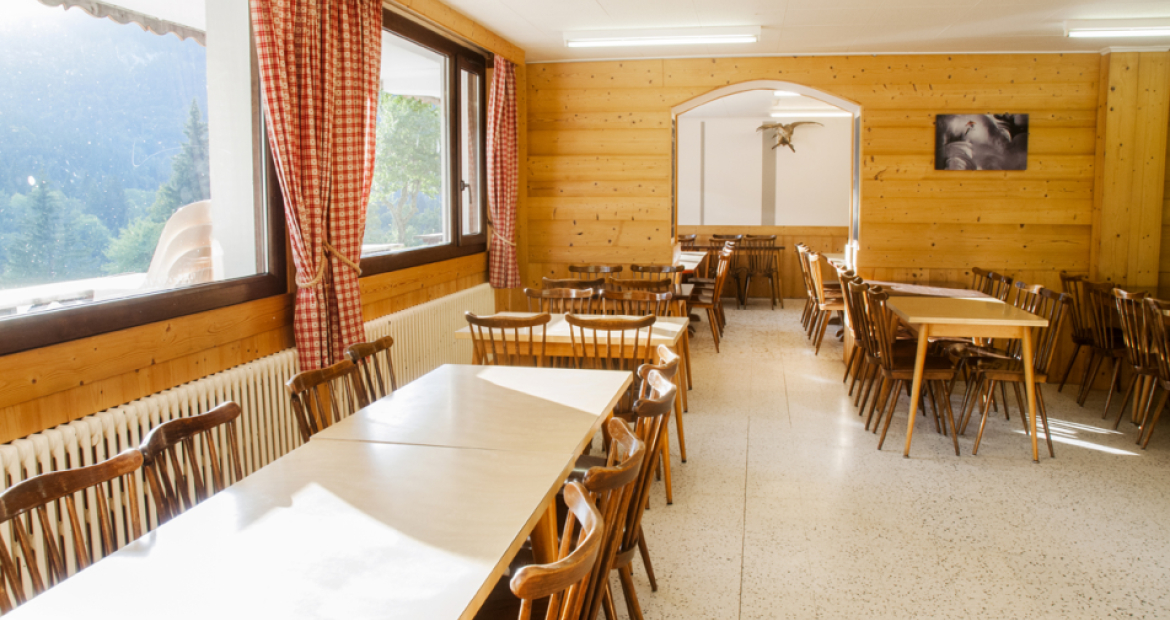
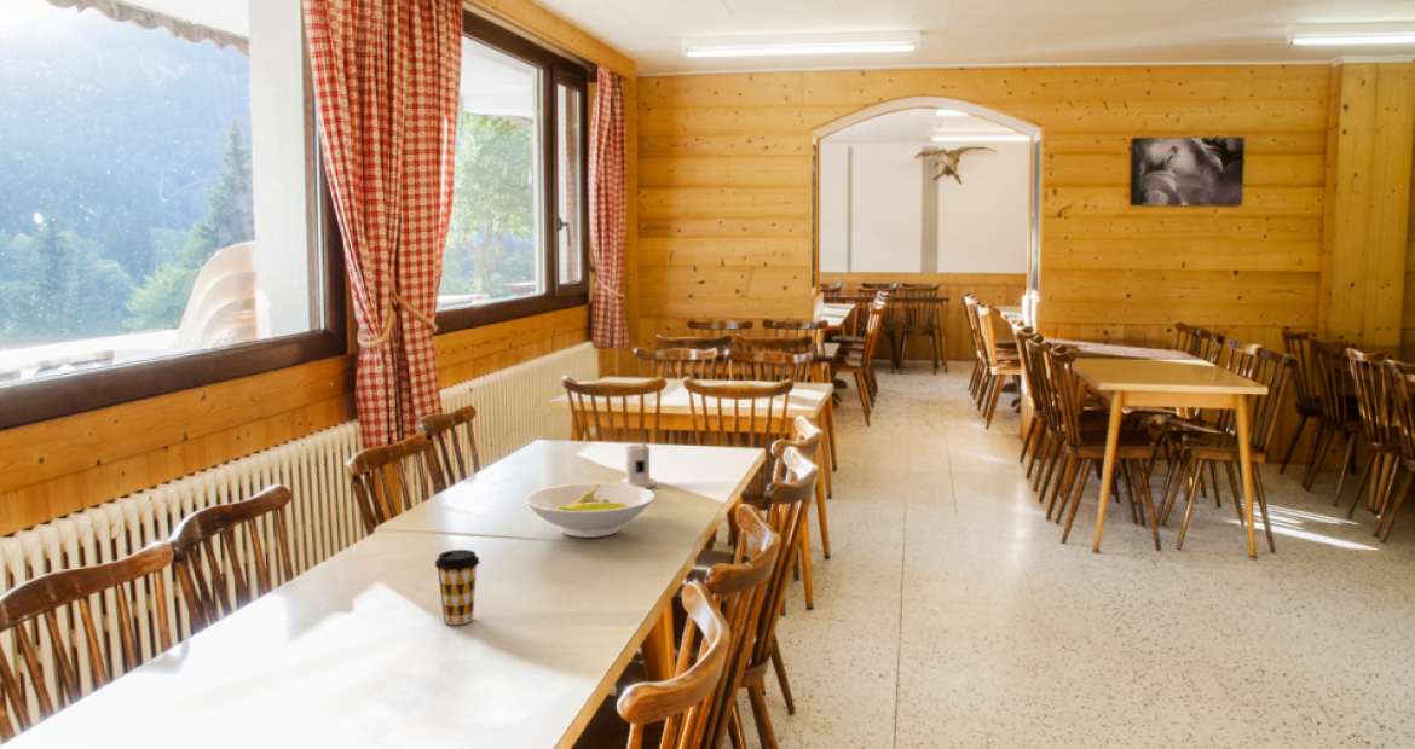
+ candle (637, 463)
+ bowl (590, 510)
+ coffee cup (457, 587)
